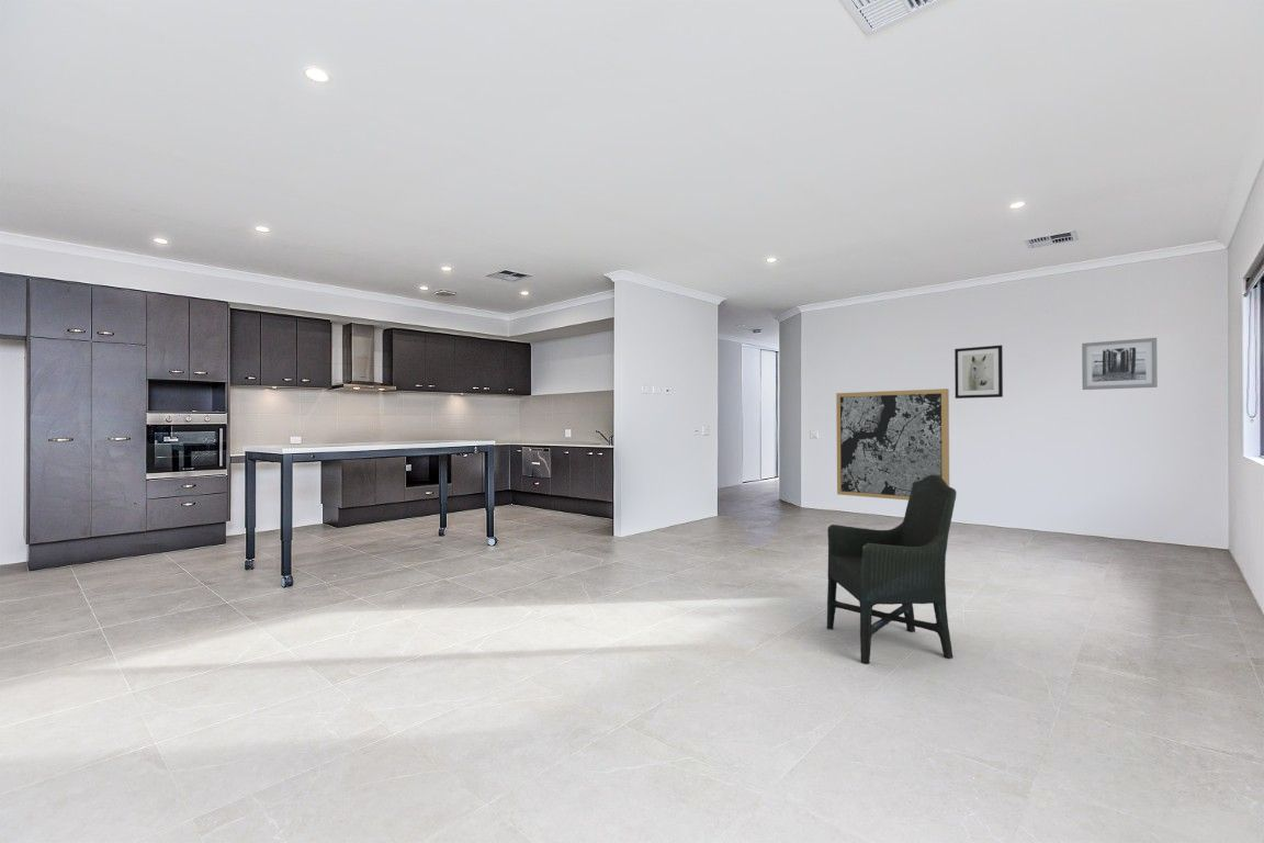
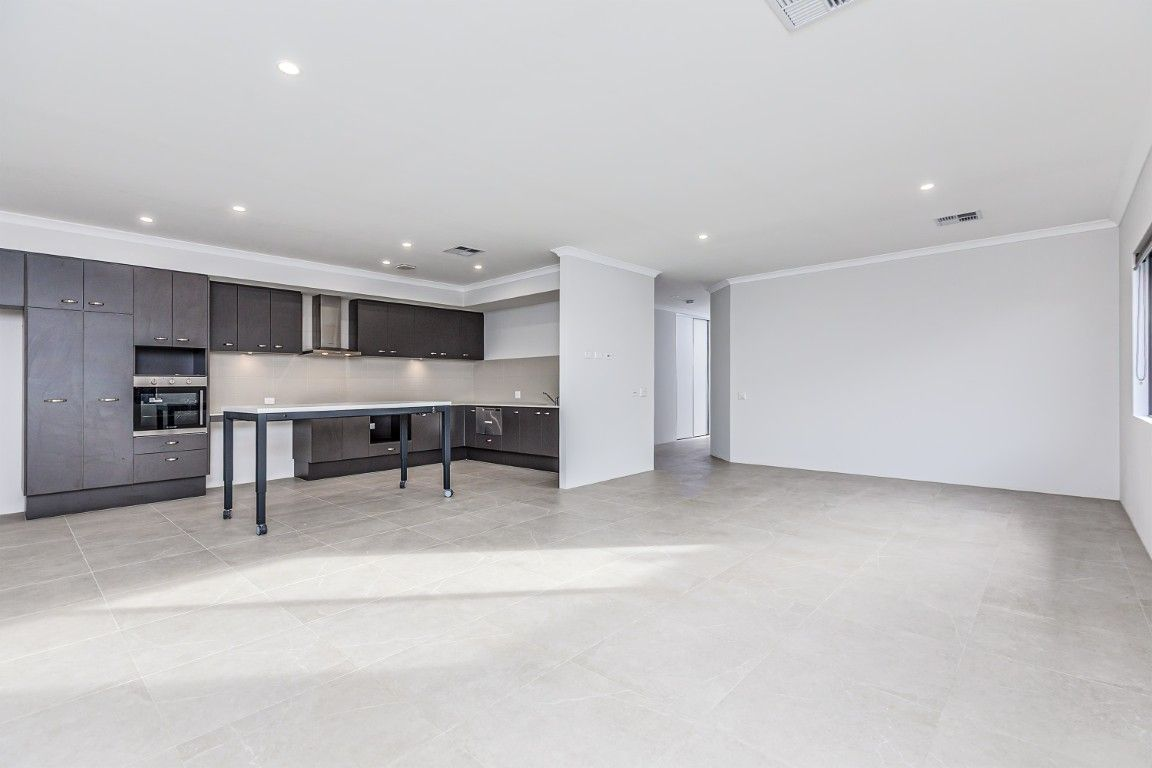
- chair (890, 560)
- wall art (1118, 364)
- wall art (889, 445)
- wall art (978, 372)
